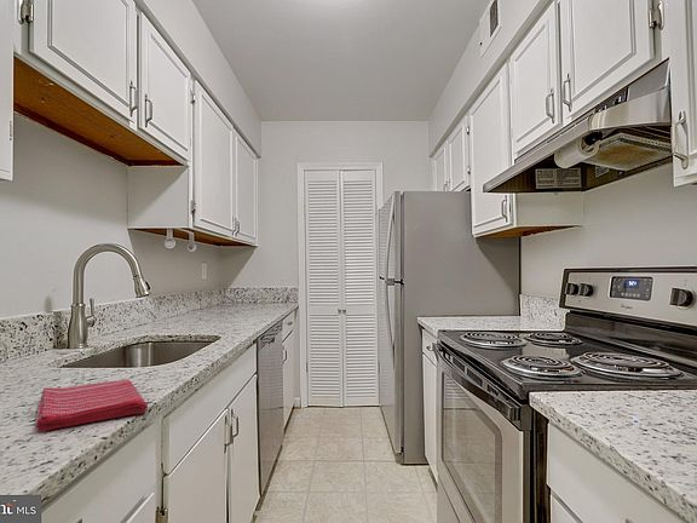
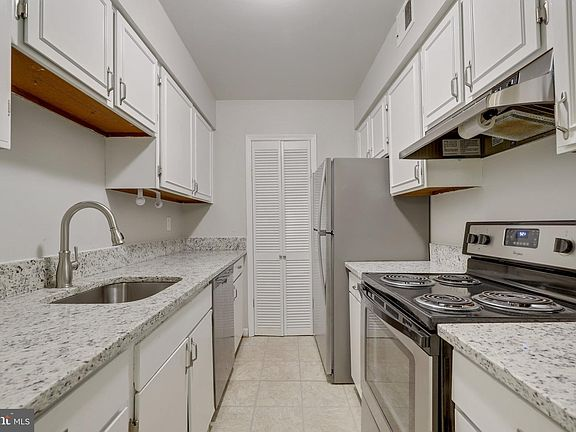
- dish towel (91, 398)
